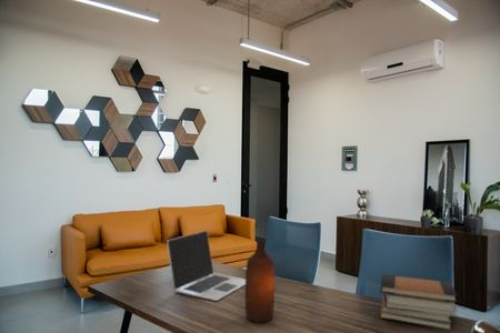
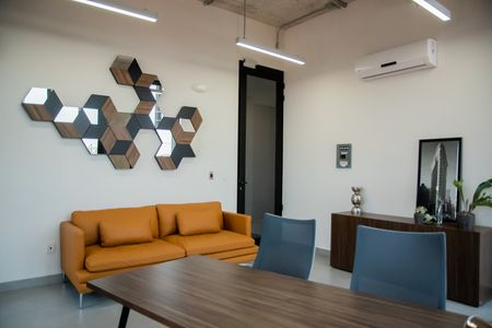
- bottle (260, 279)
- laptop (210, 261)
- book stack (416, 300)
